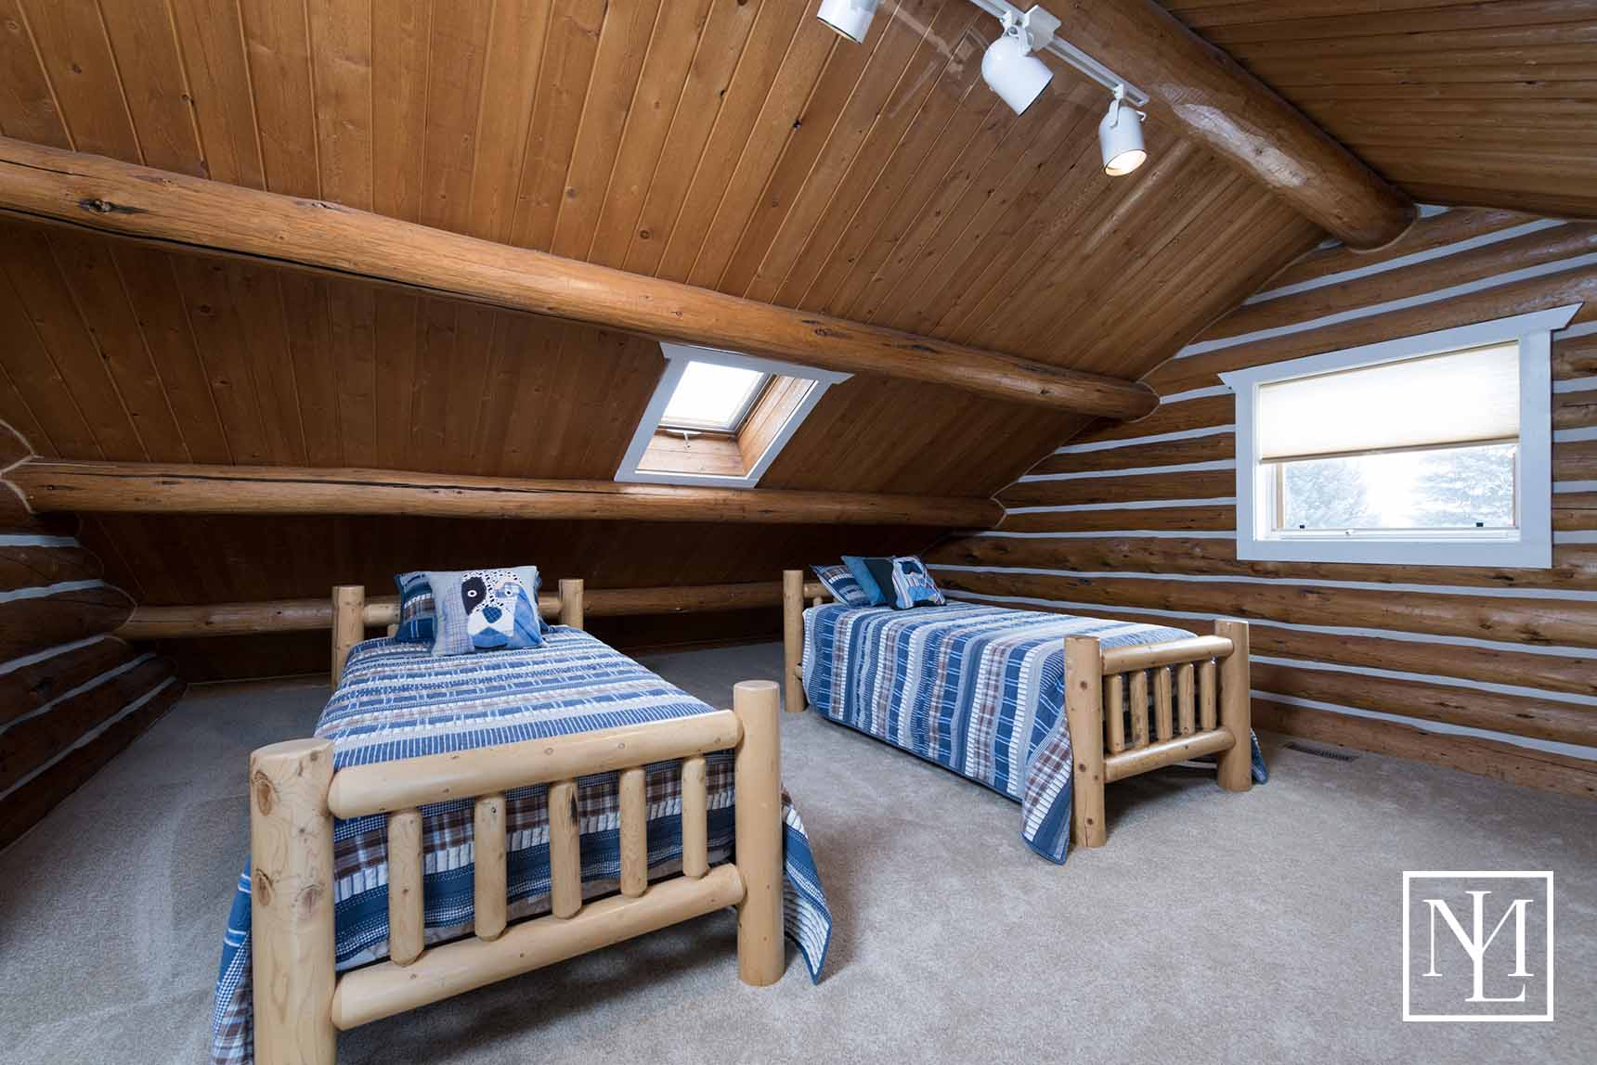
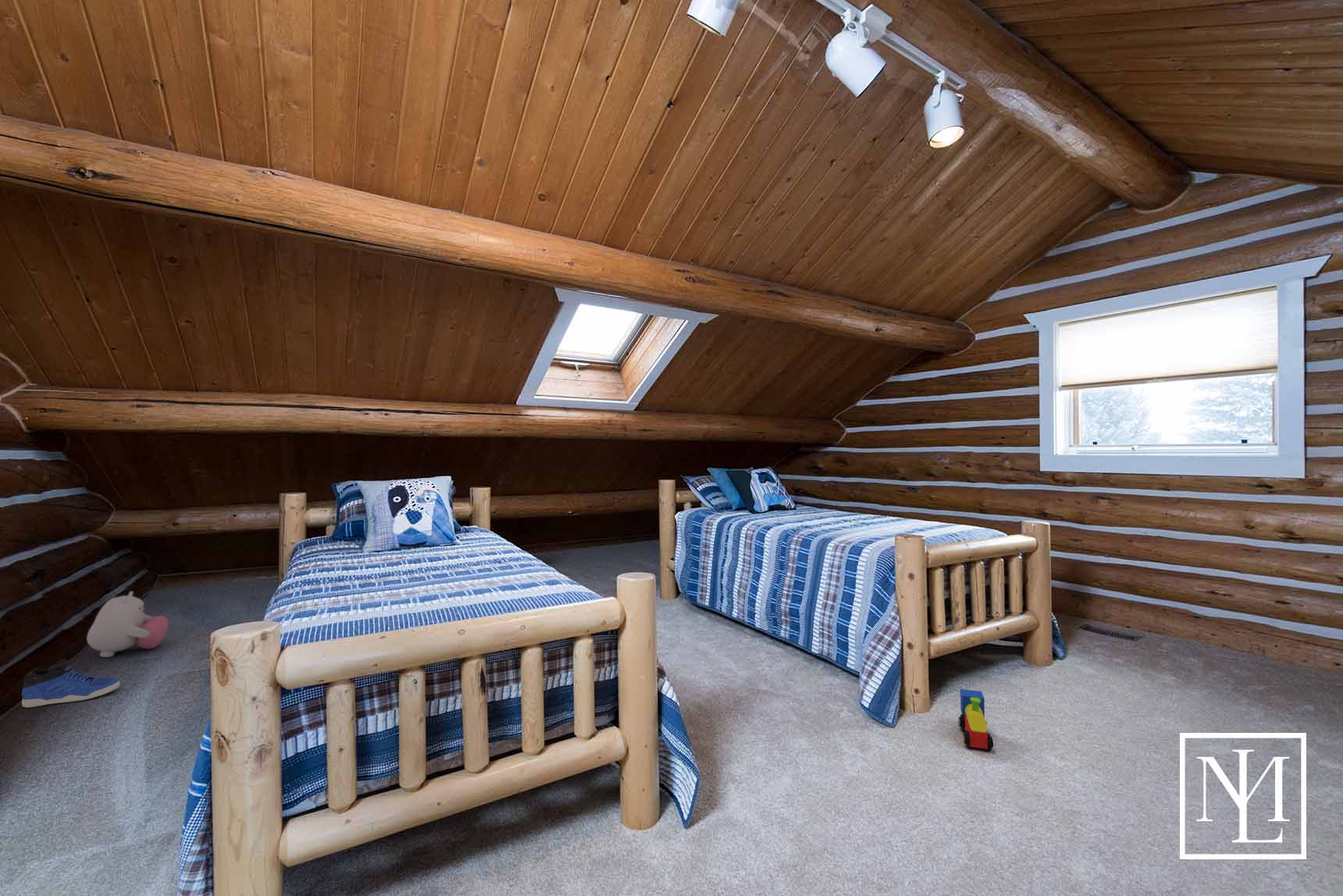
+ plush toy (128, 623)
+ sneaker (72, 678)
+ toy train (974, 717)
